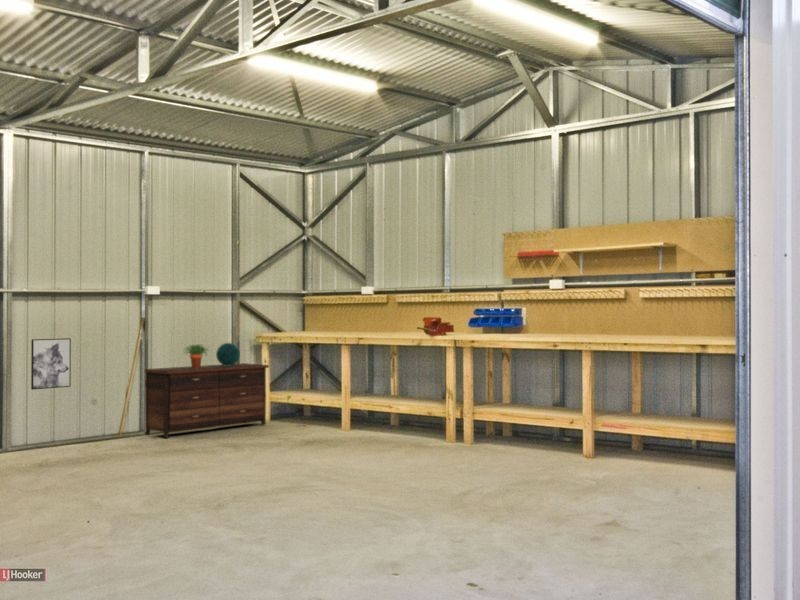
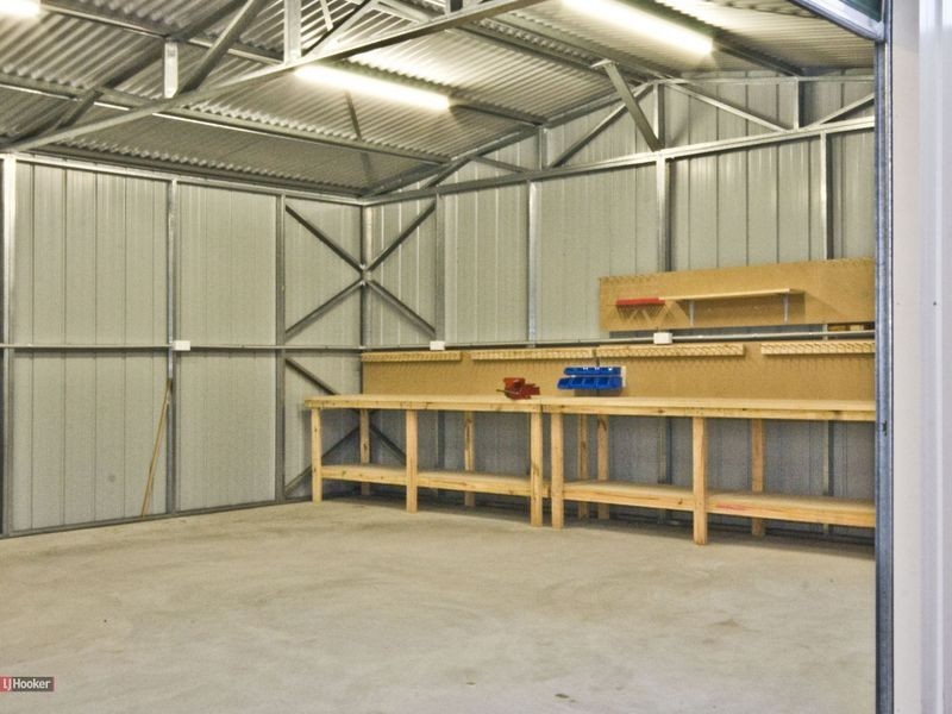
- decorative sphere (228, 354)
- dresser (208, 398)
- potted plant (196, 355)
- wall art (51, 363)
